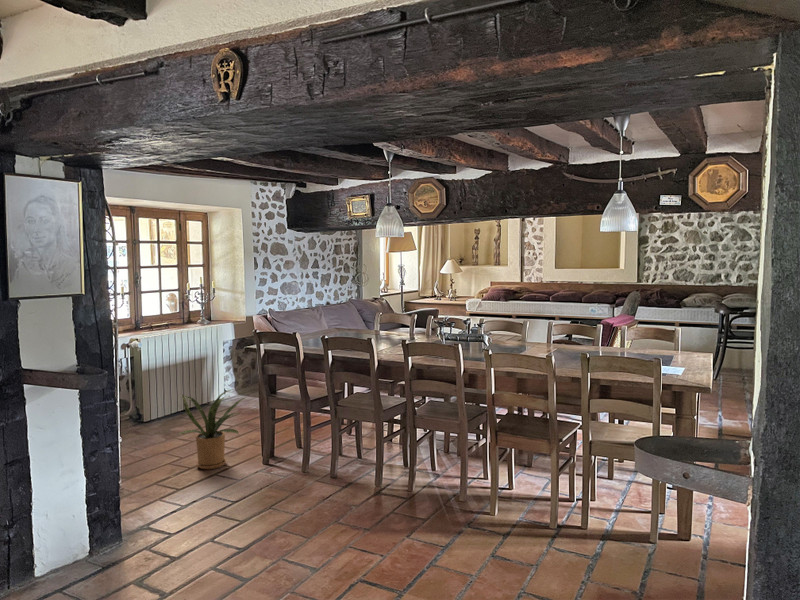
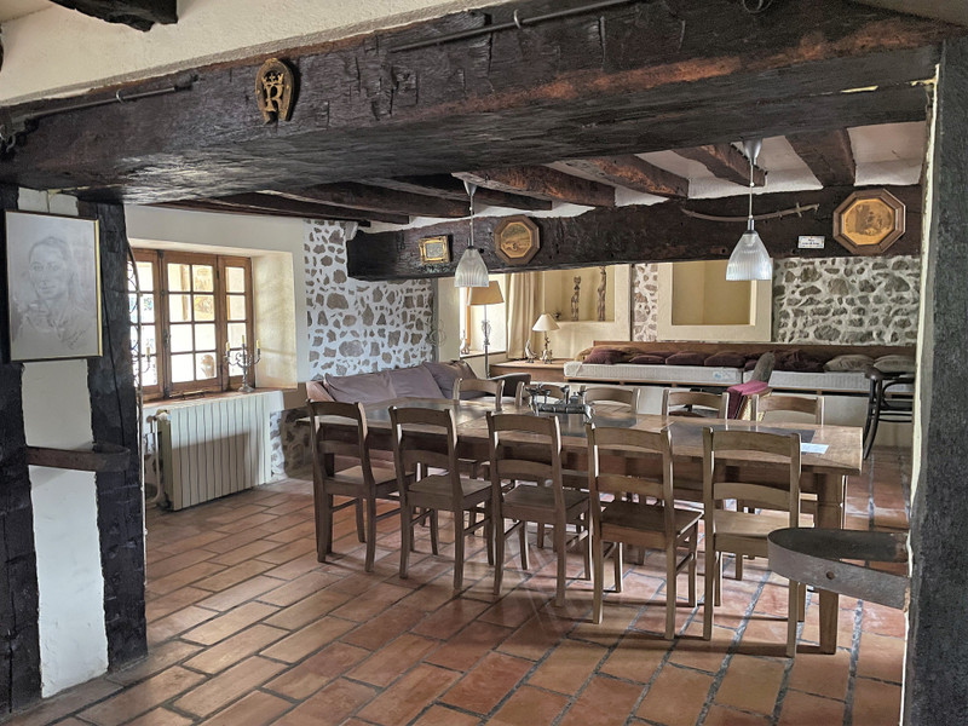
- house plant (213, 425)
